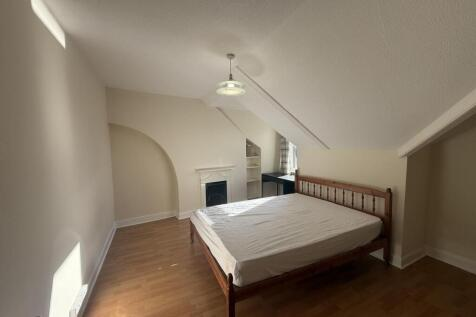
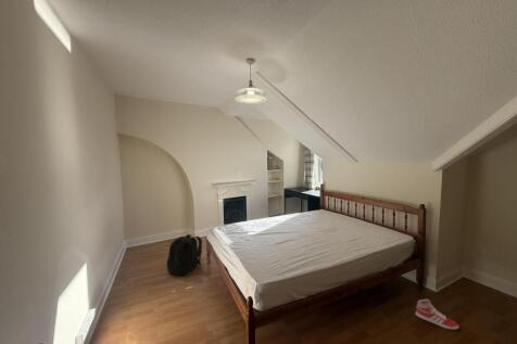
+ backpack (186, 253)
+ sneaker (436, 313)
